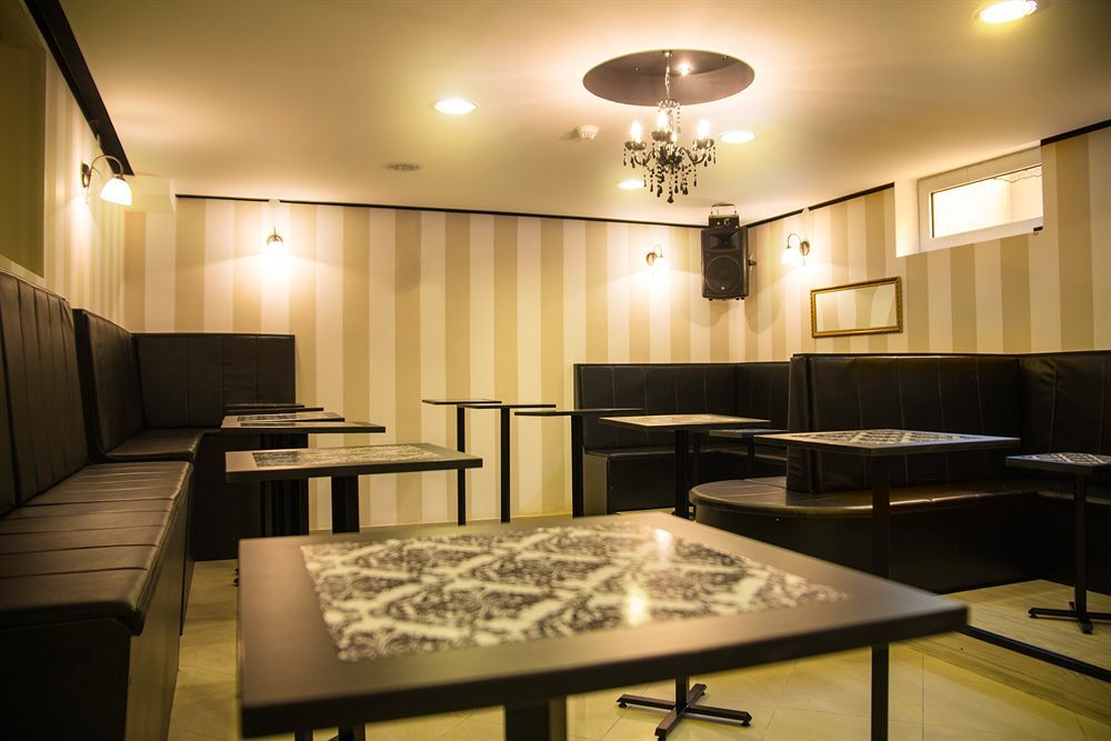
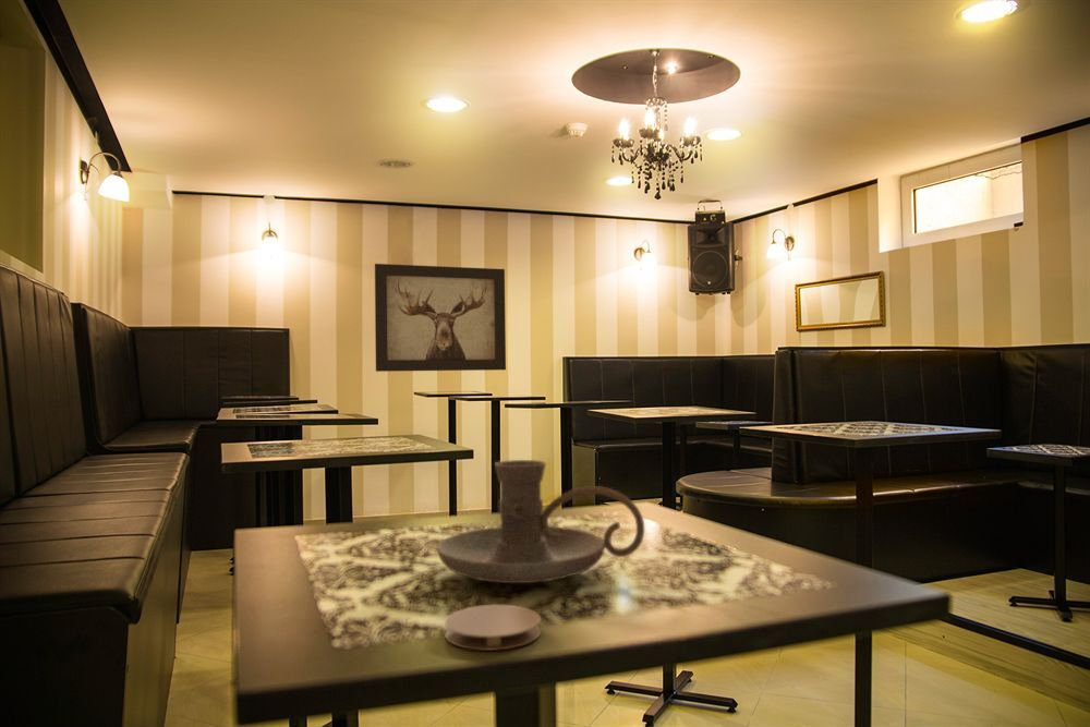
+ wall art (441, 318)
+ coaster (493, 626)
+ candle holder (540, 518)
